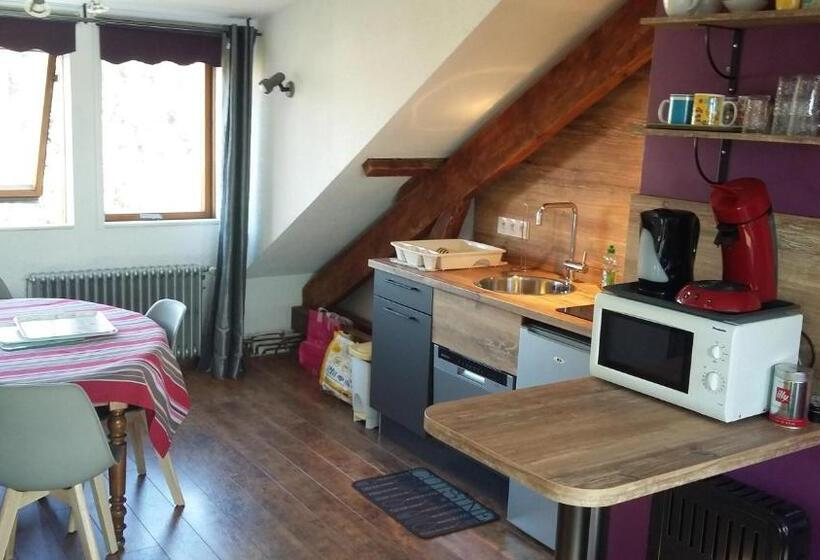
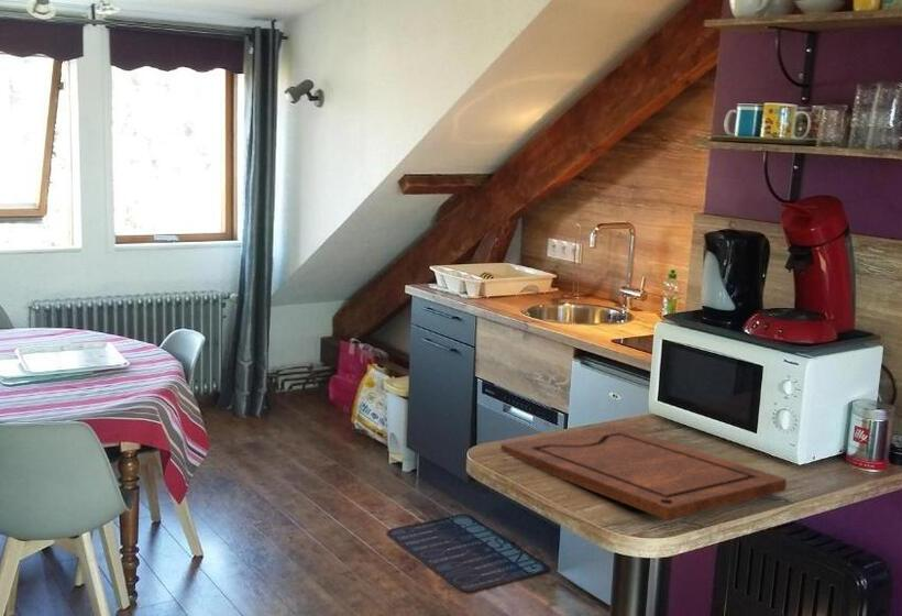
+ cutting board (637, 466)
